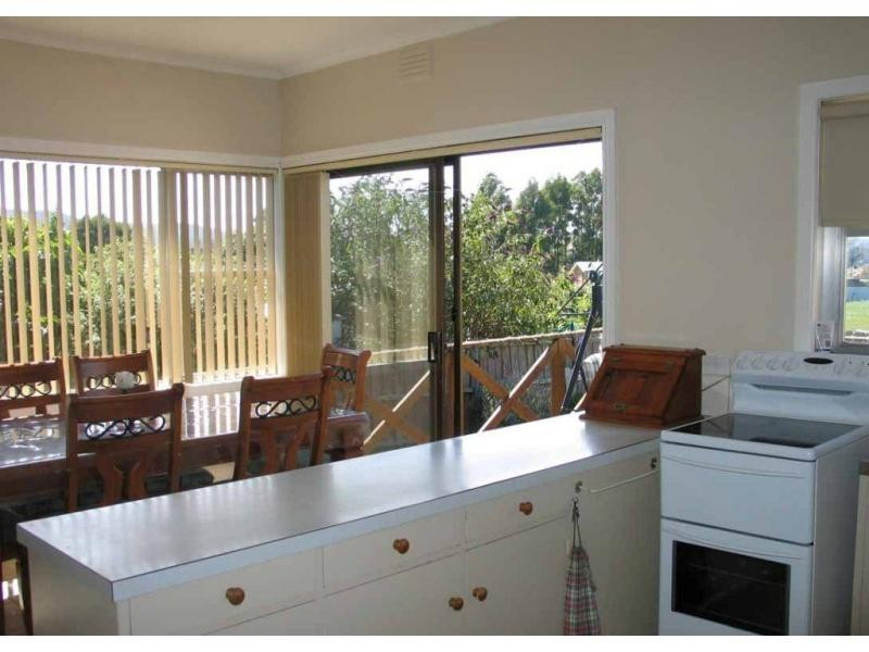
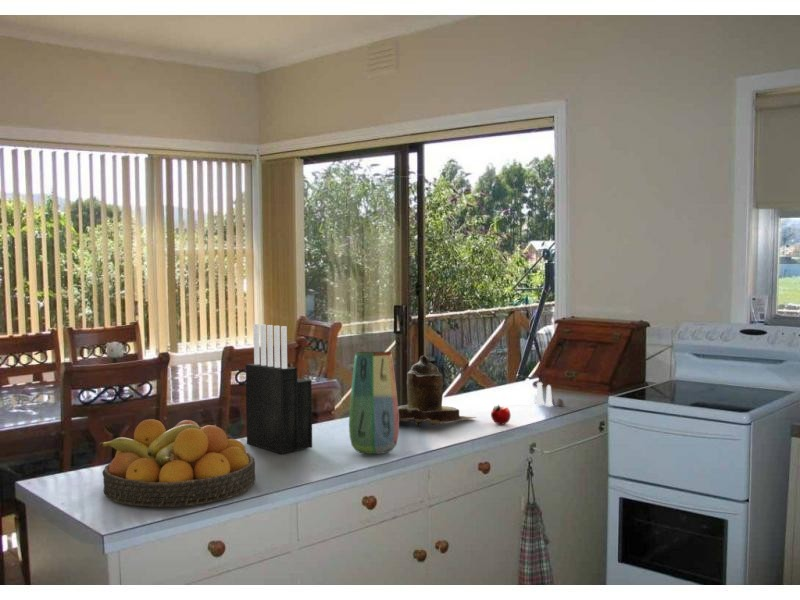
+ salt and pepper shaker set (546, 393)
+ fruit bowl (180, 453)
+ teapot (426, 388)
+ vase (373, 403)
+ apple (499, 414)
+ knife block (281, 384)
